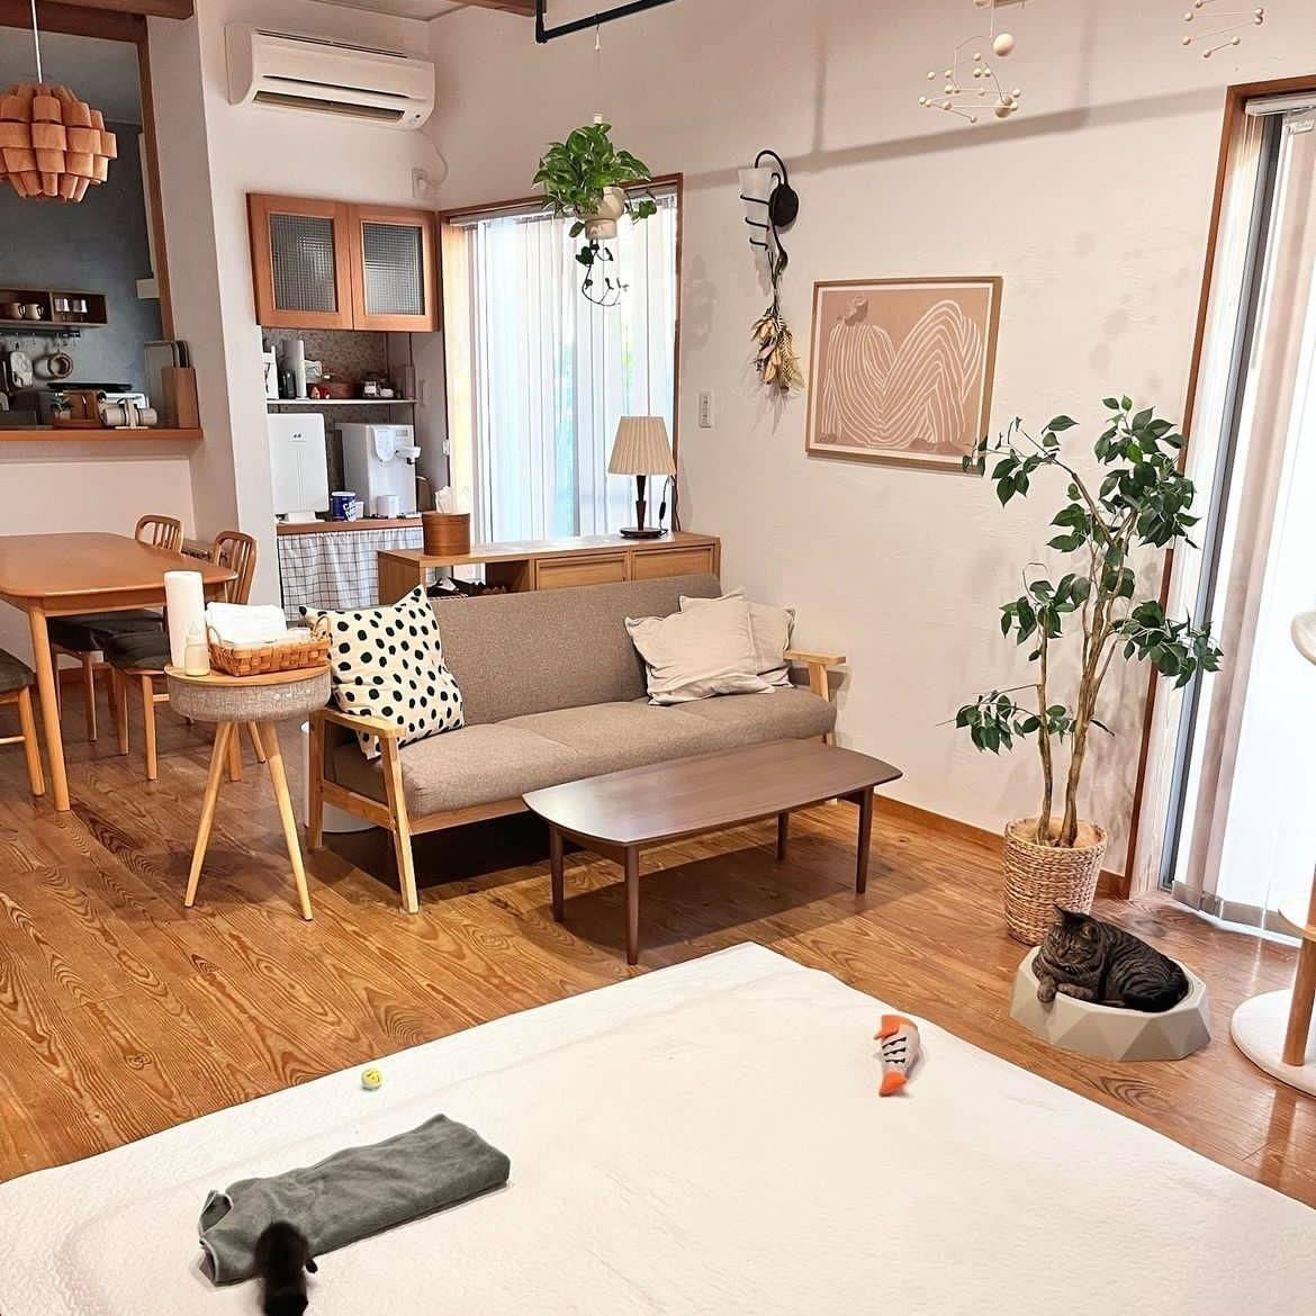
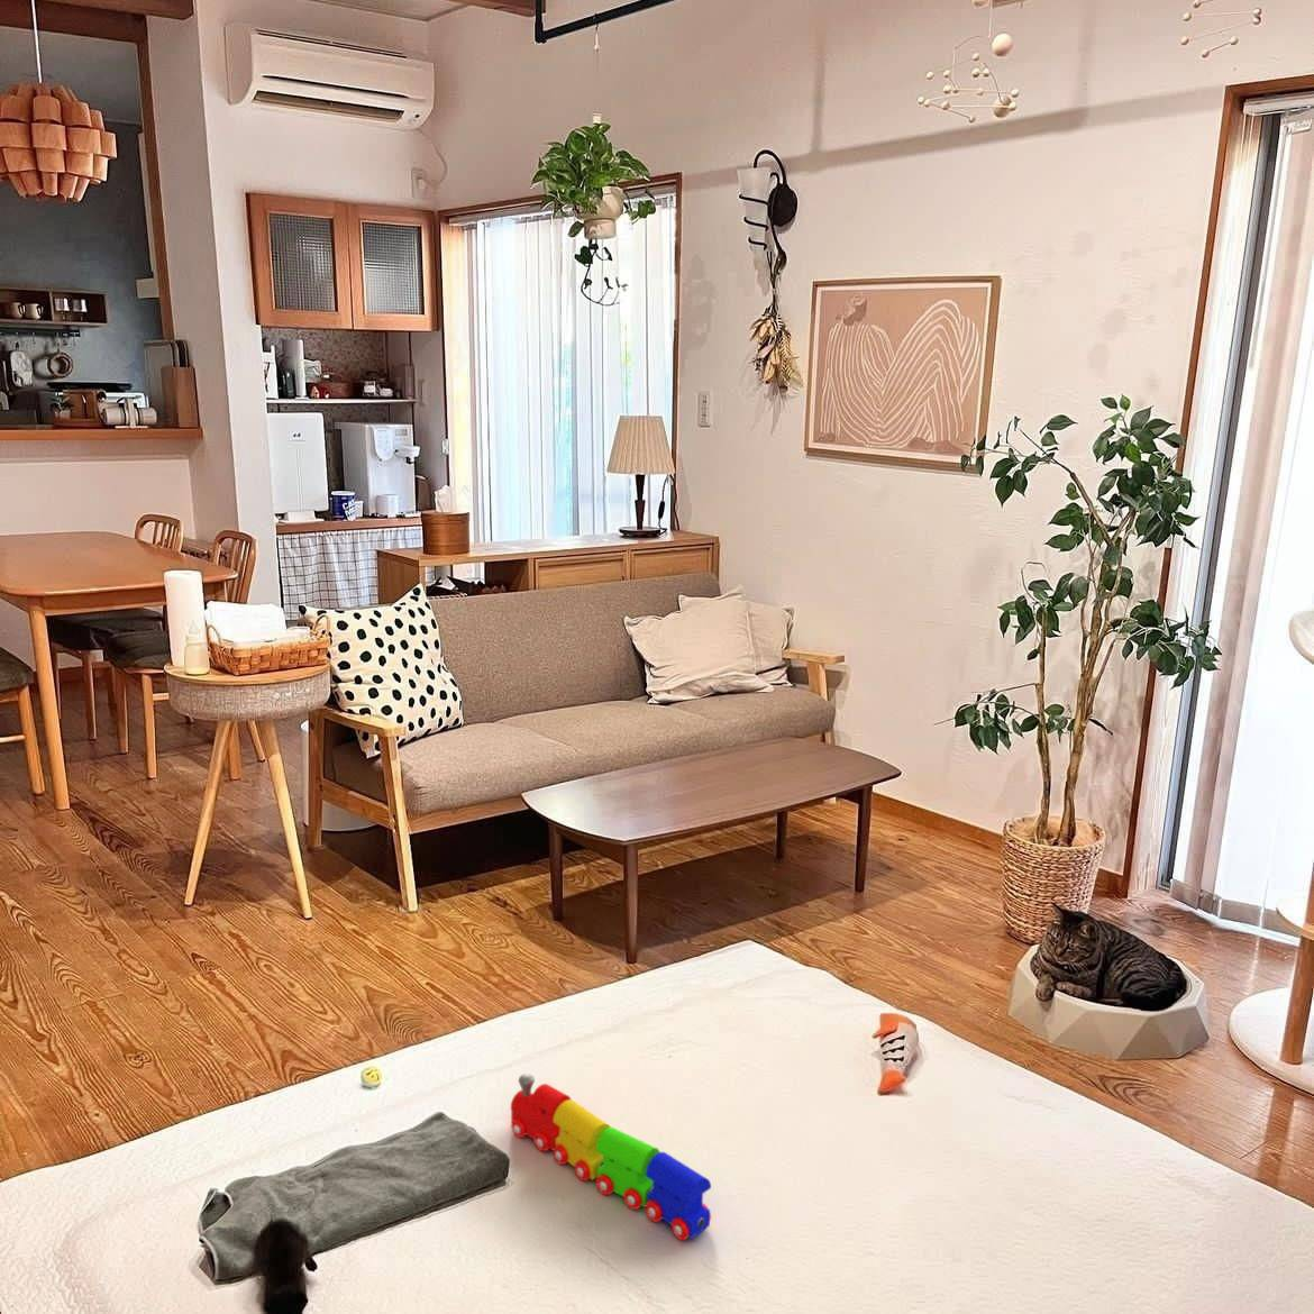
+ toy train (604, 1149)
